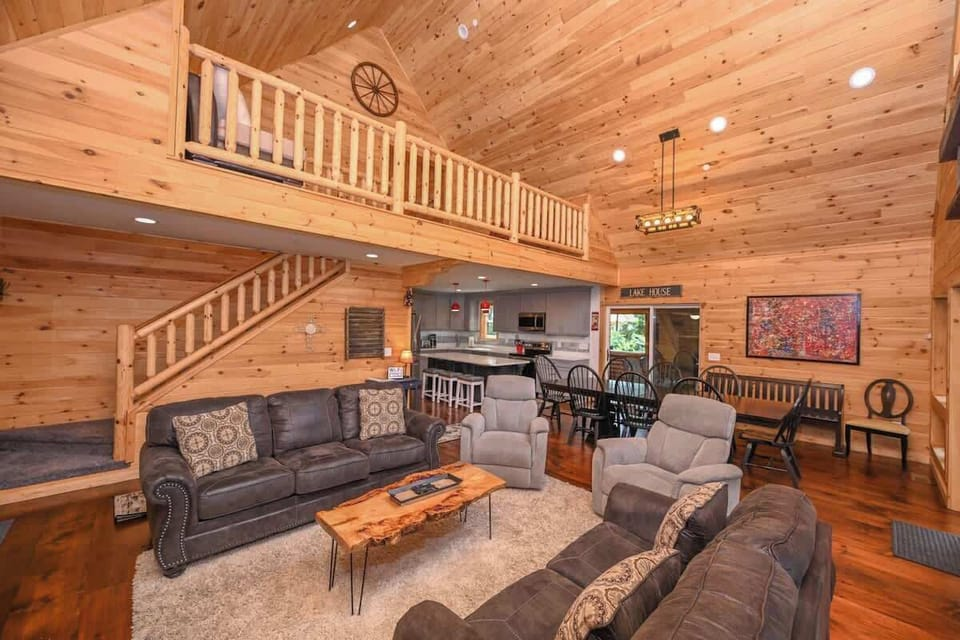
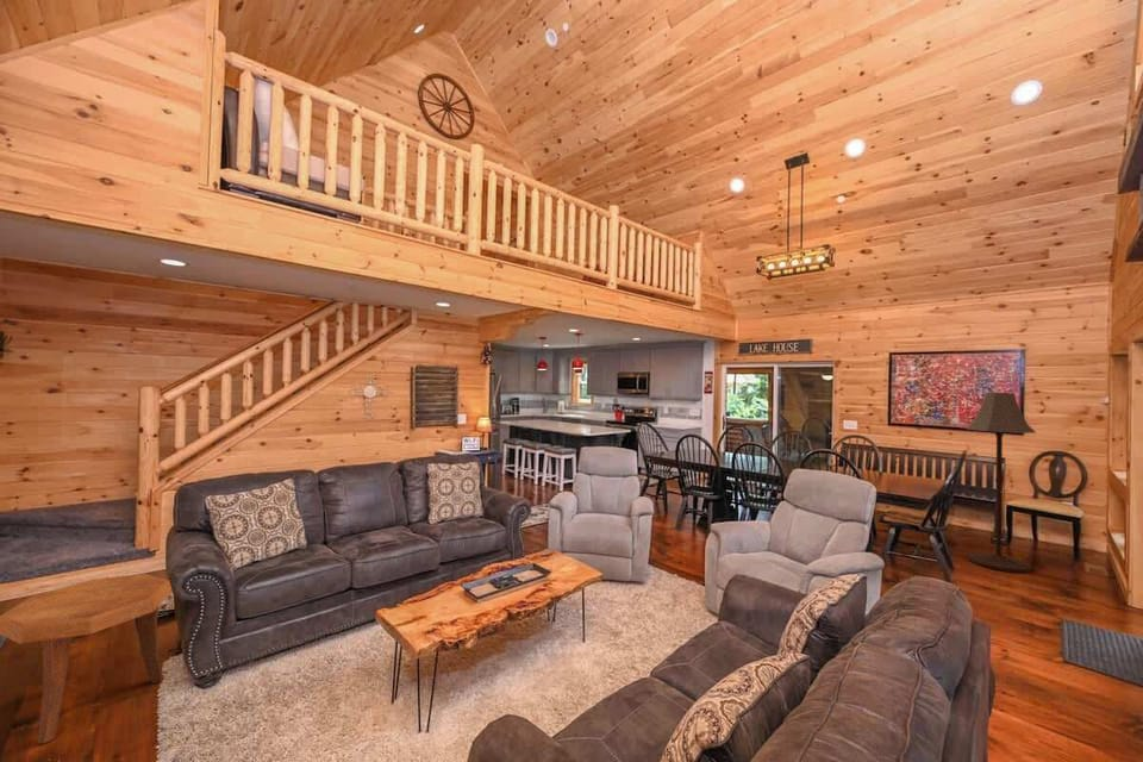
+ side table (88, 633)
+ floor lamp (999, 477)
